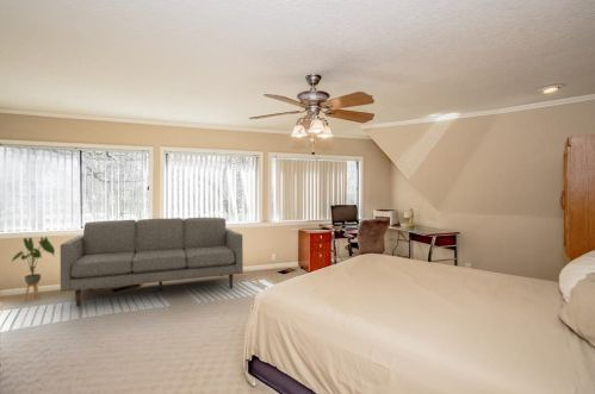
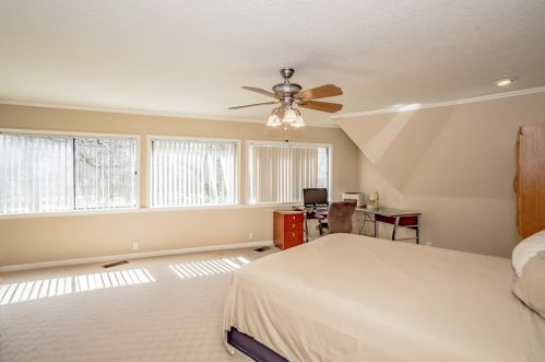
- house plant (35, 265)
- sofa (160, 255)
